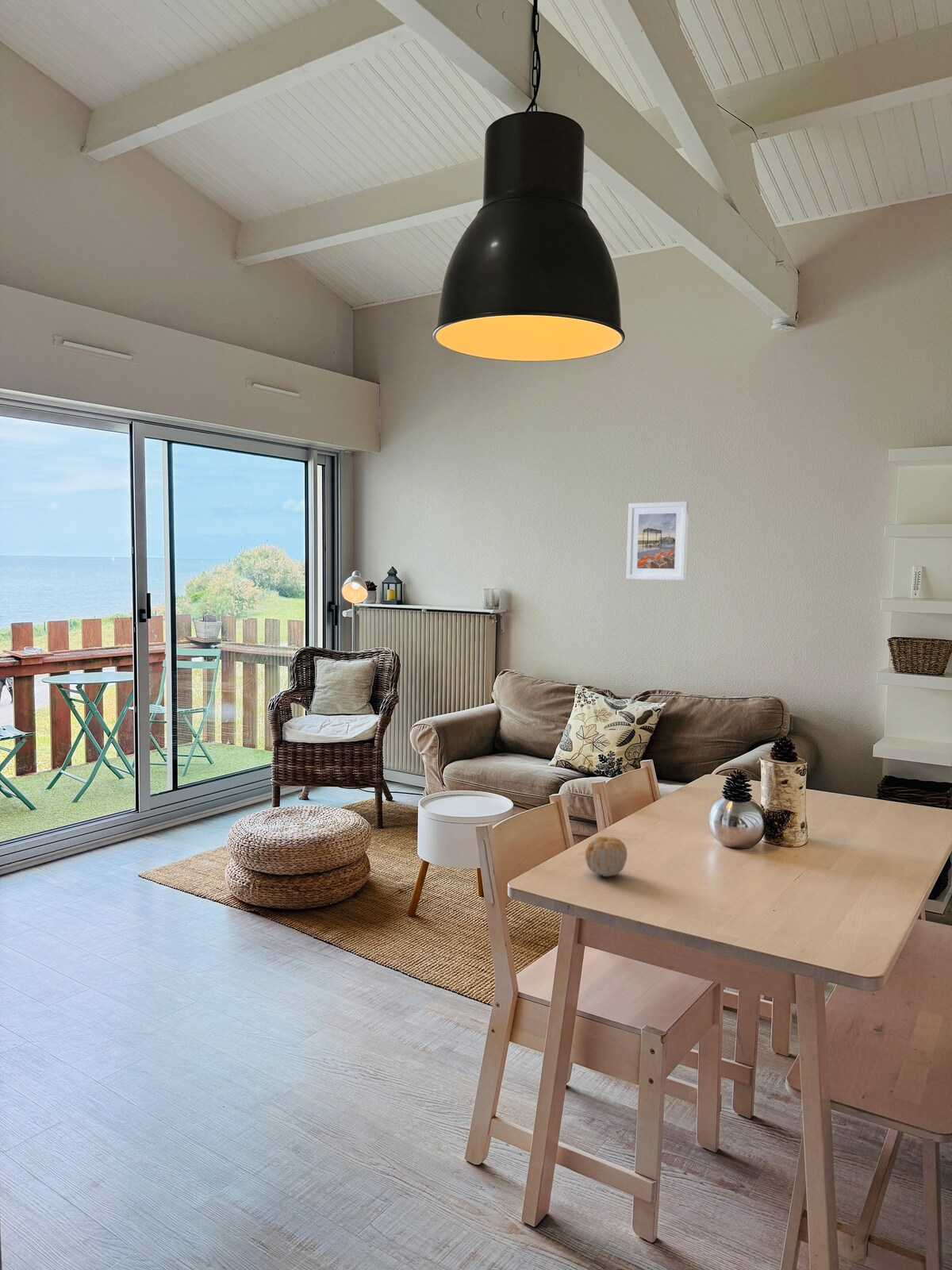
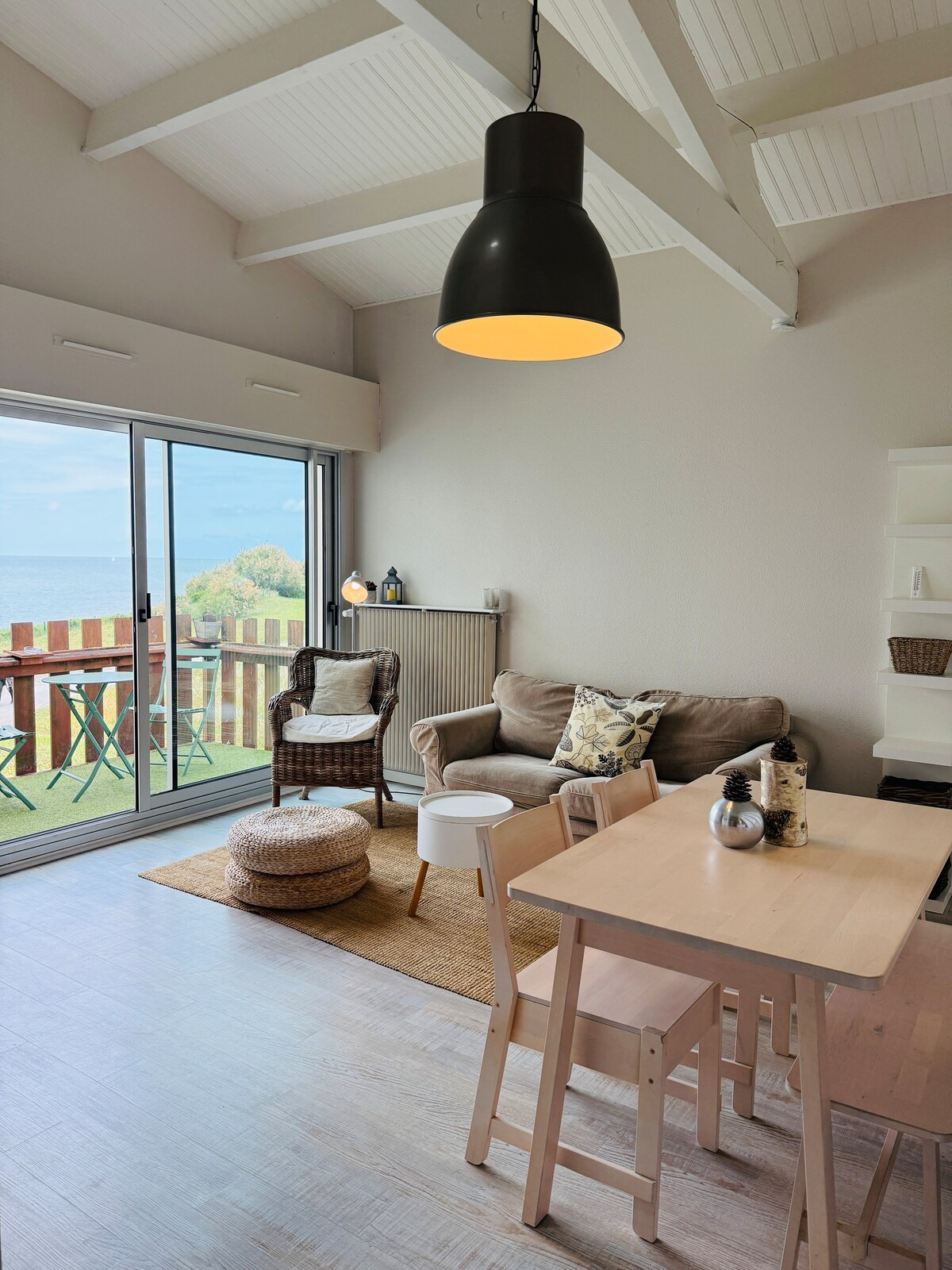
- fruit (606, 856)
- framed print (656, 541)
